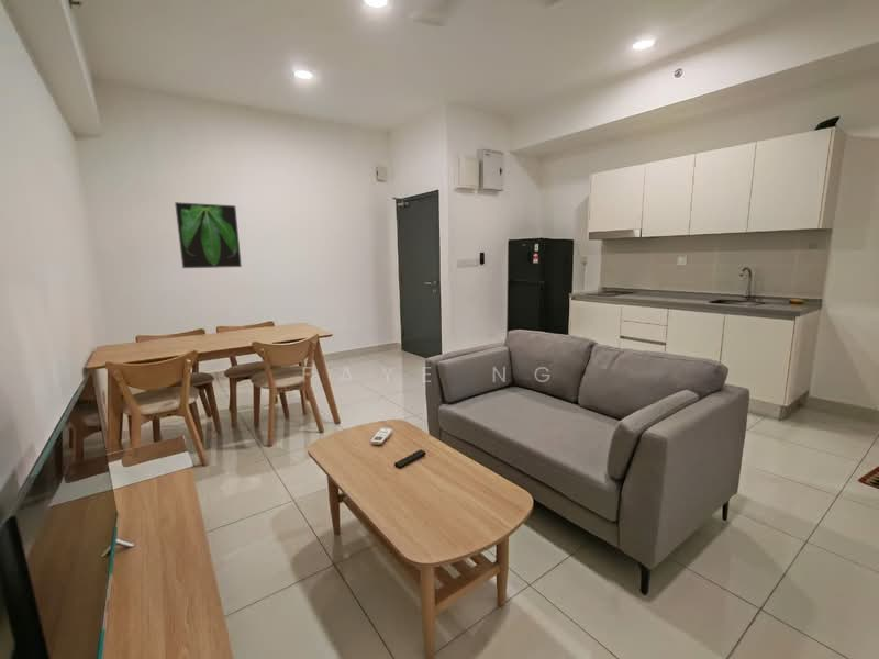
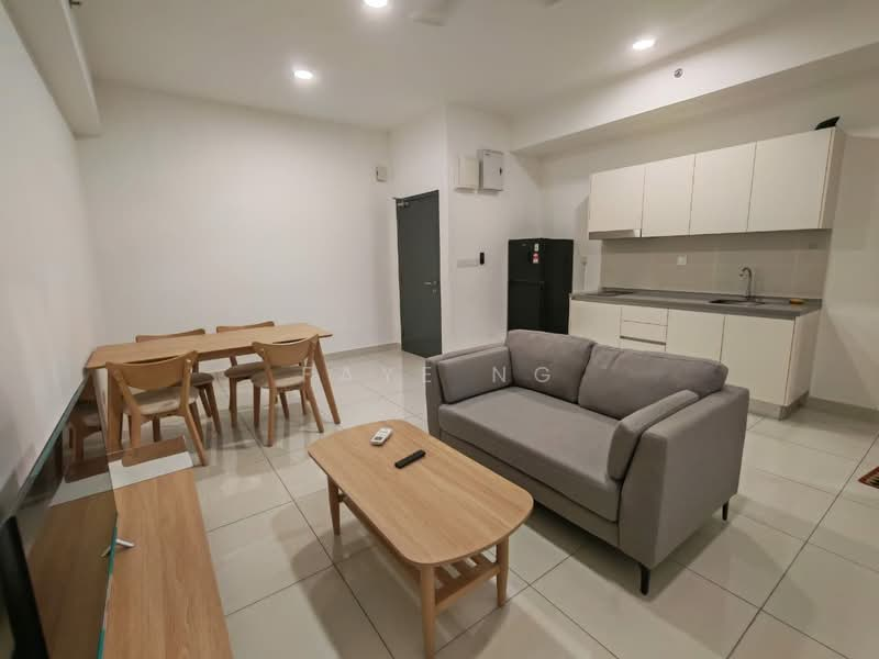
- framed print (209, 236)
